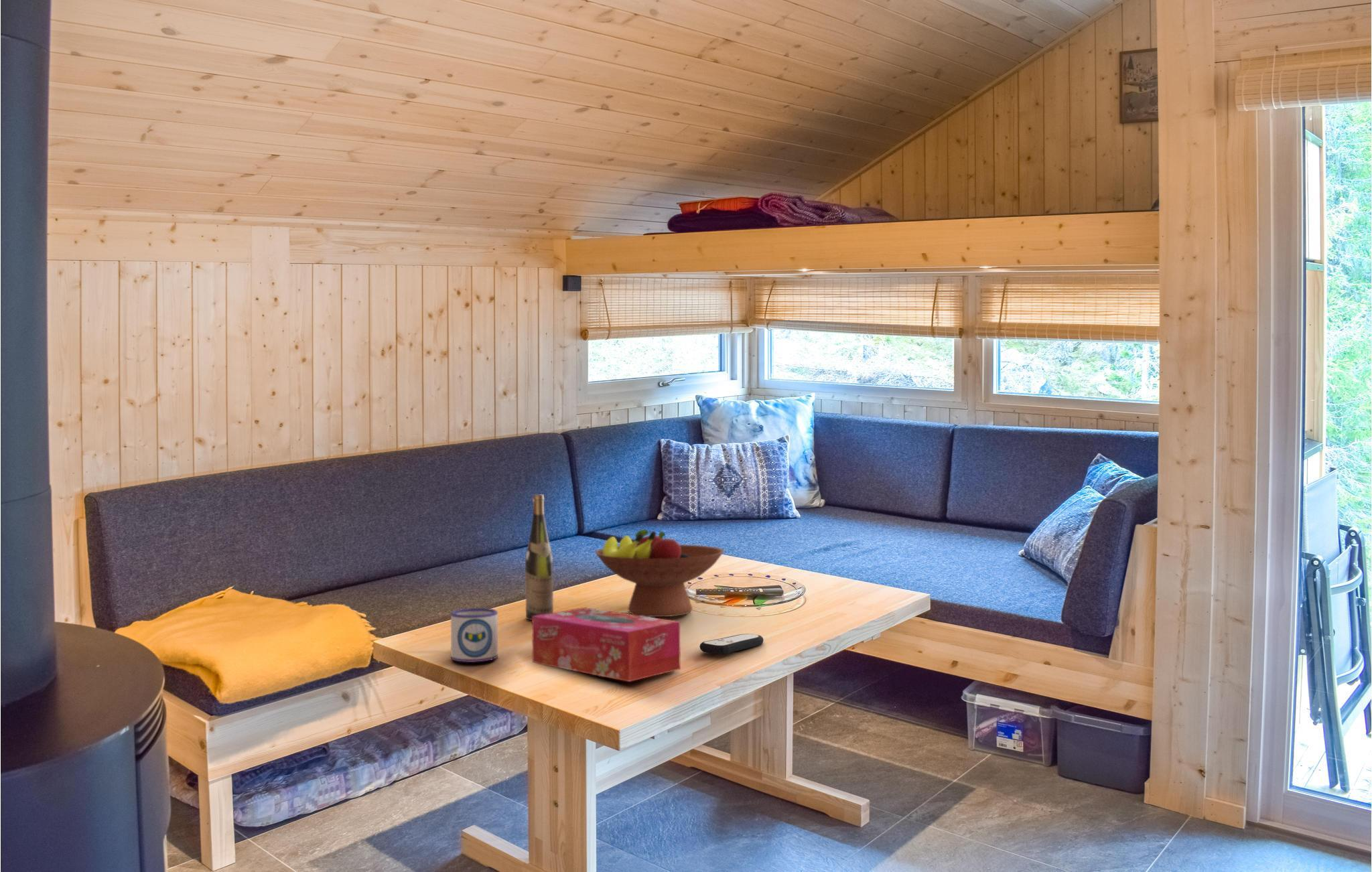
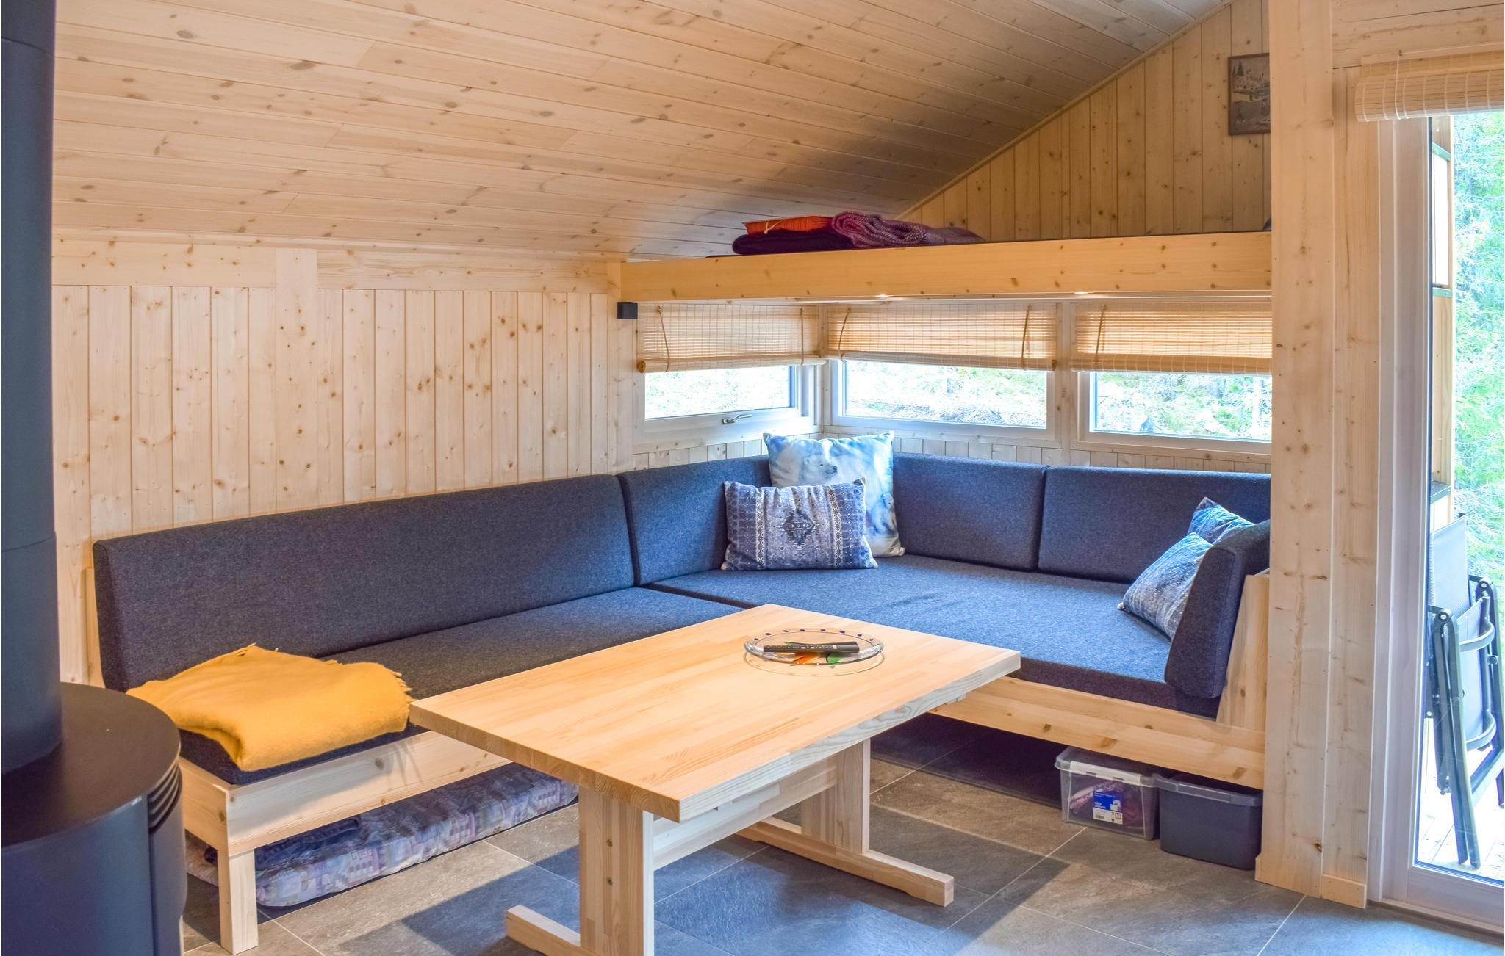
- remote control (733, 643)
- fruit bowl (660, 569)
- wine bottle (539, 556)
- mug (470, 633)
- tissue box (605, 642)
